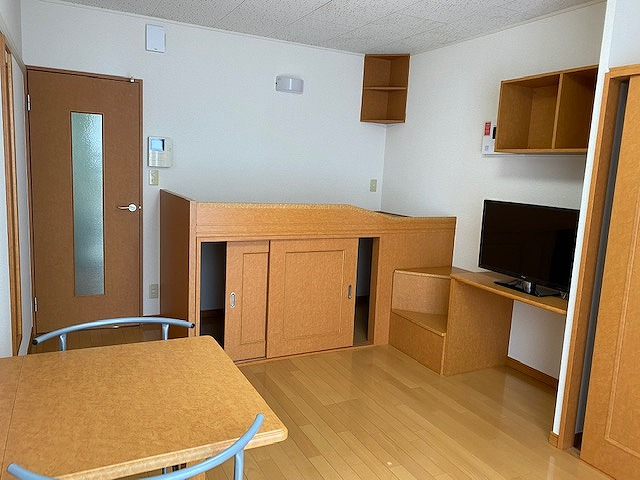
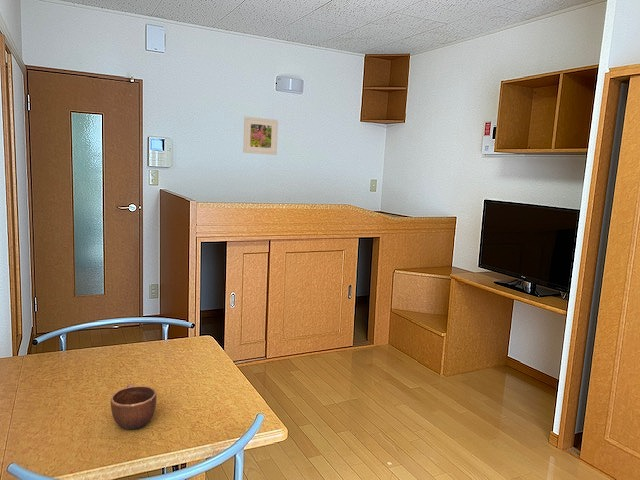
+ mug (130, 407)
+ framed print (260, 136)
